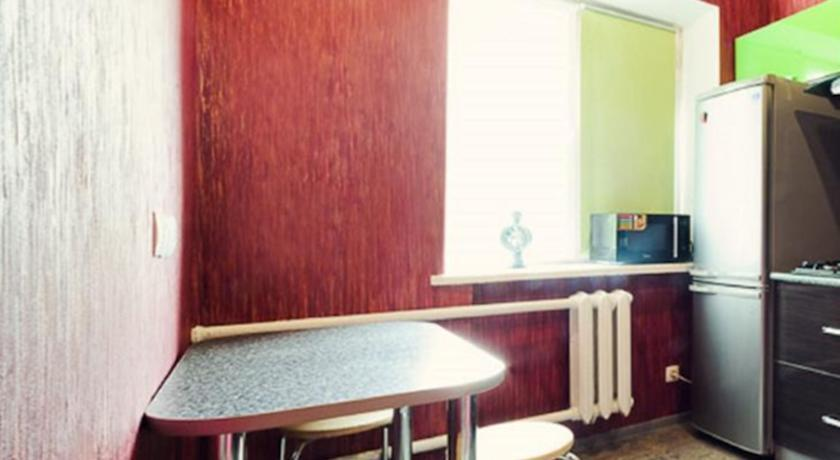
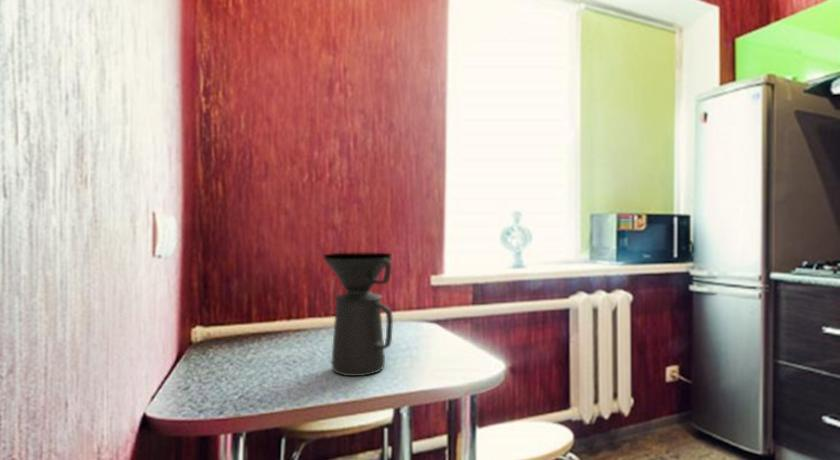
+ coffee maker (358, 311)
